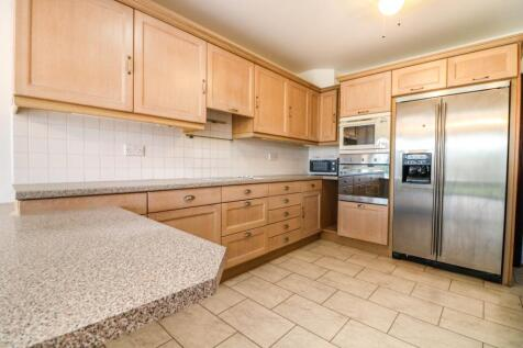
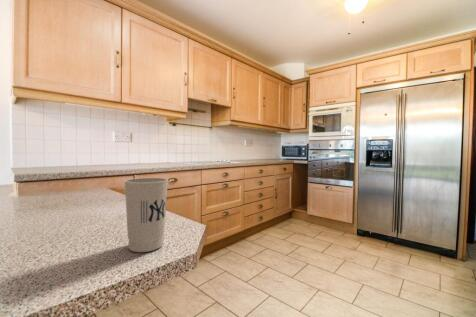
+ cup (146, 212)
